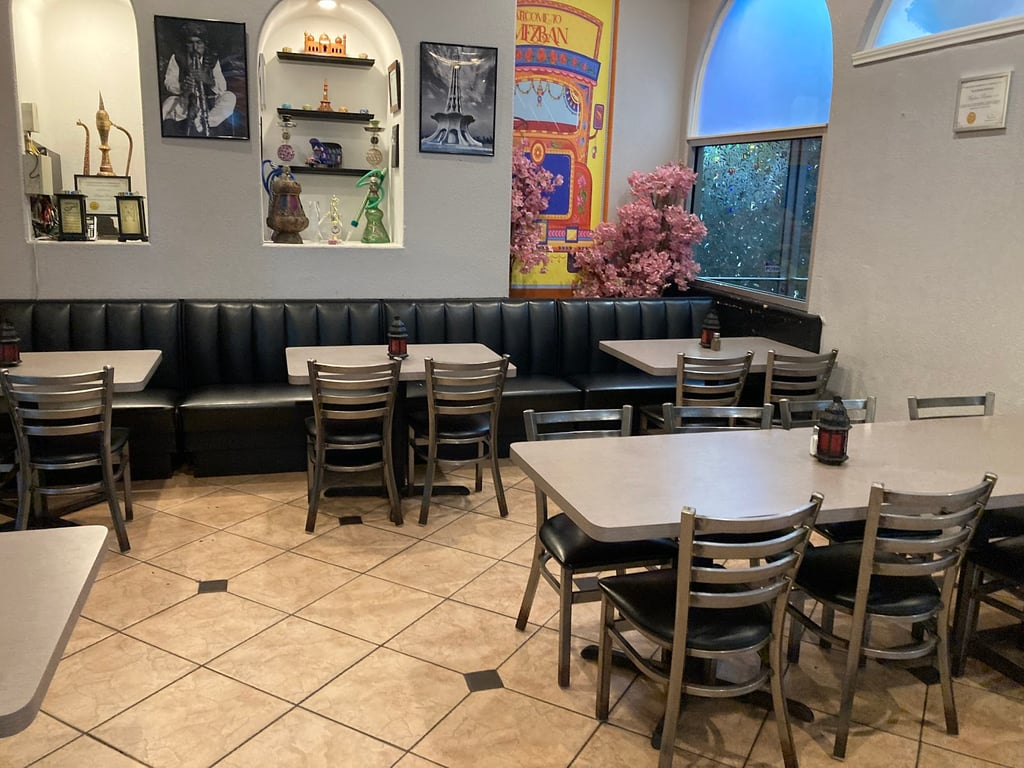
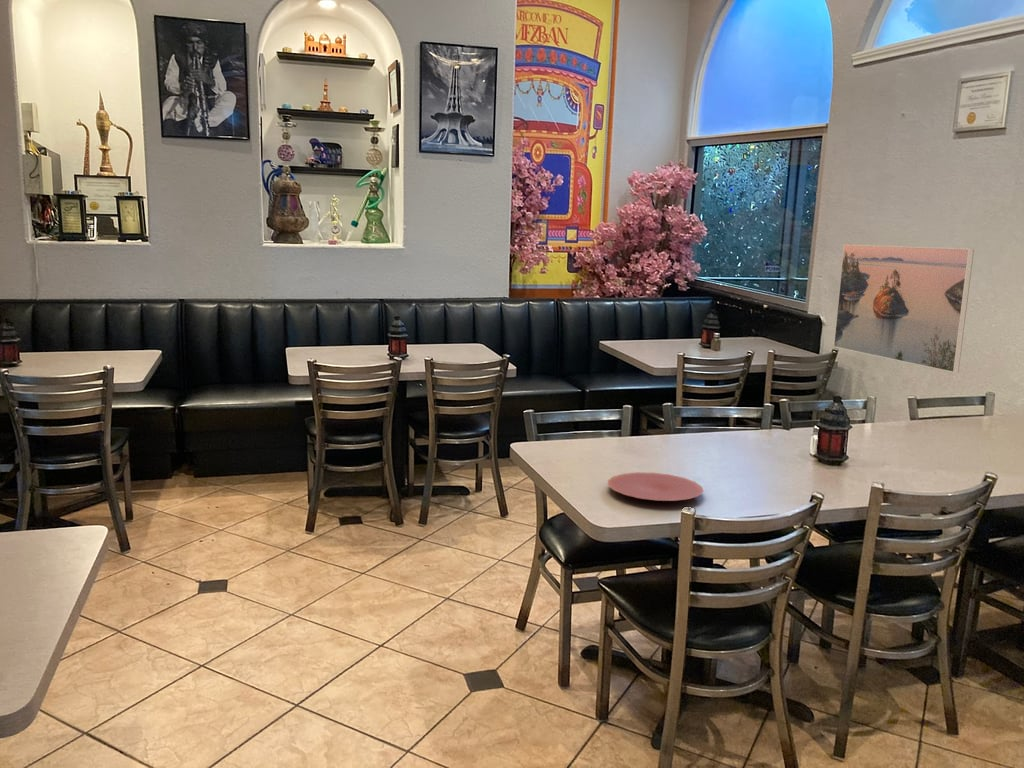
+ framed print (896, 303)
+ plate (654, 489)
